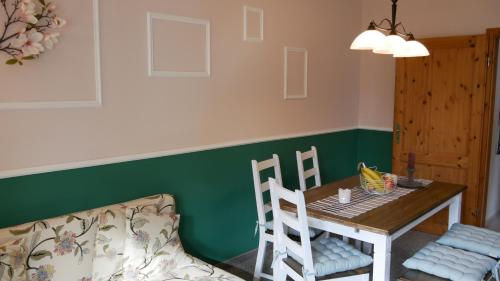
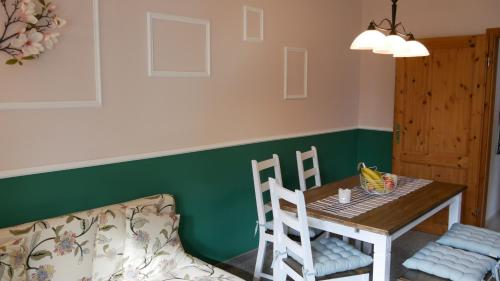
- candle holder (414, 169)
